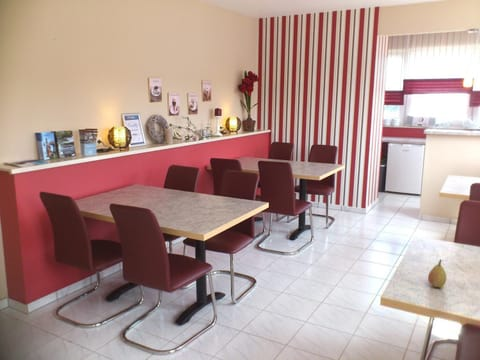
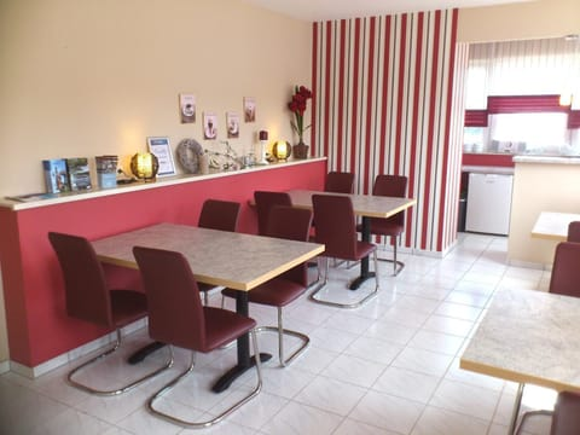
- fruit (437, 272)
